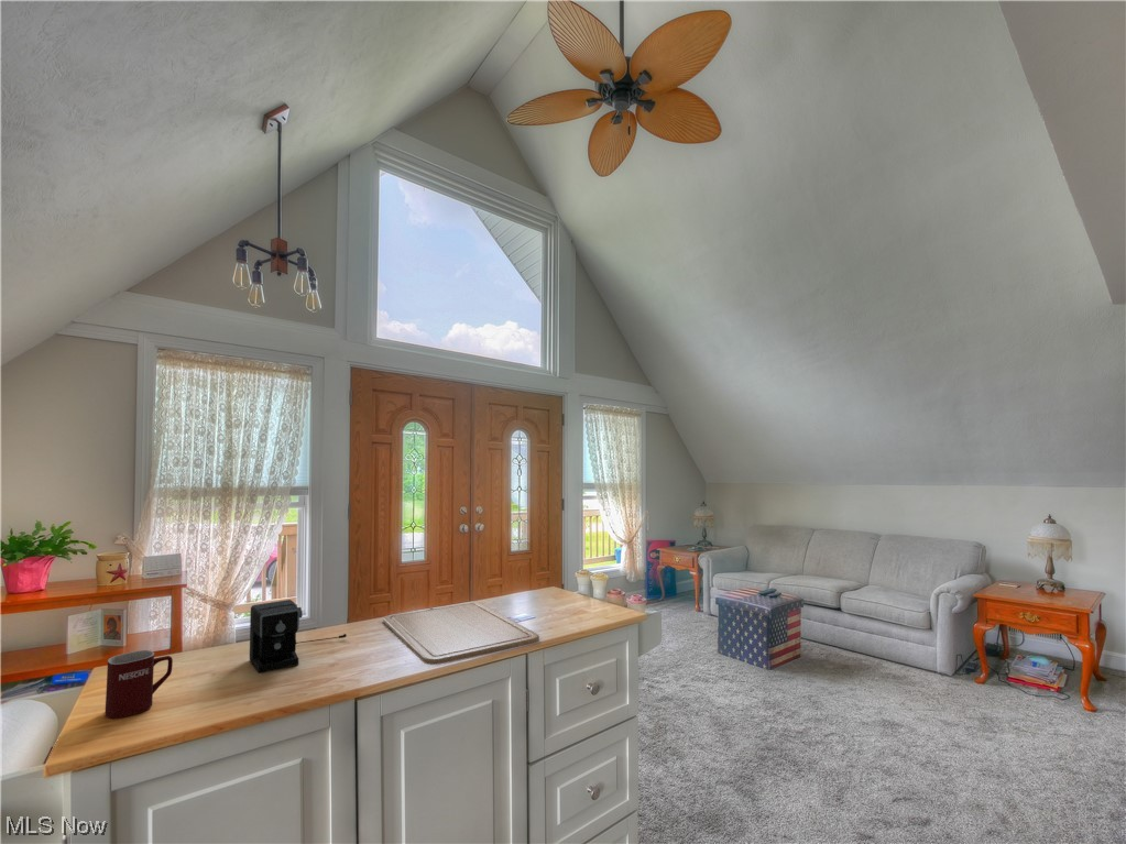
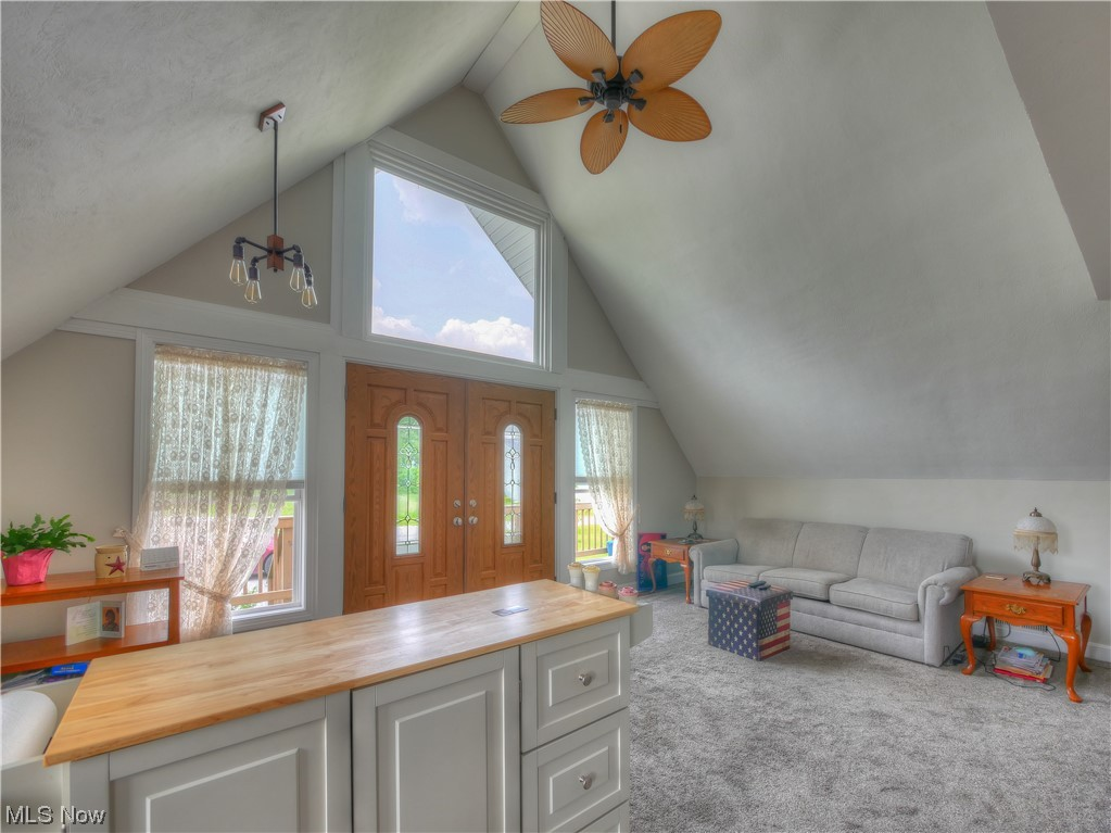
- mug (140, 680)
- coffee maker (298, 625)
- chopping board (456, 627)
